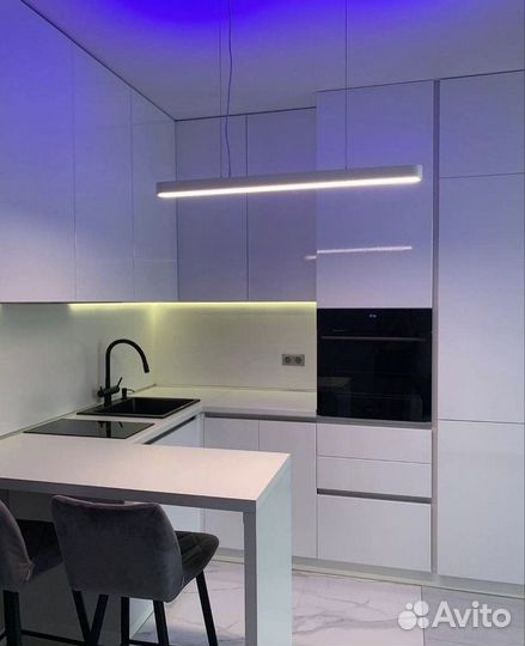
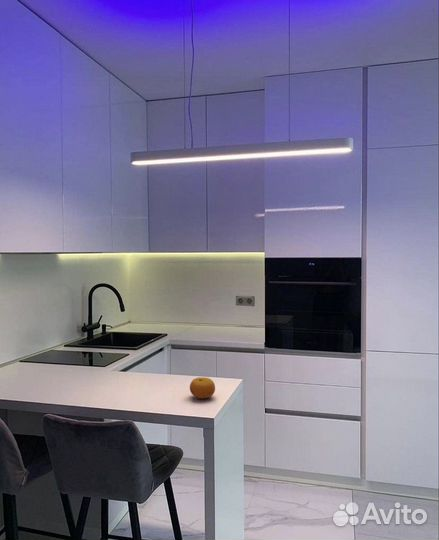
+ fruit (202, 387)
